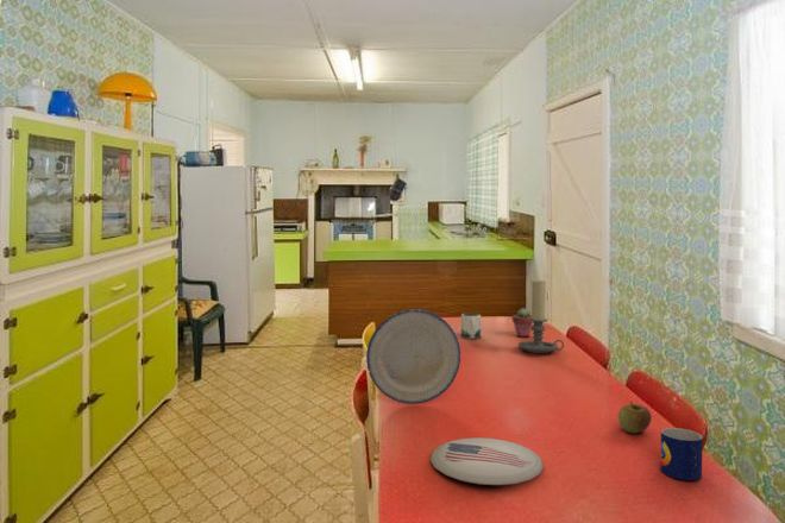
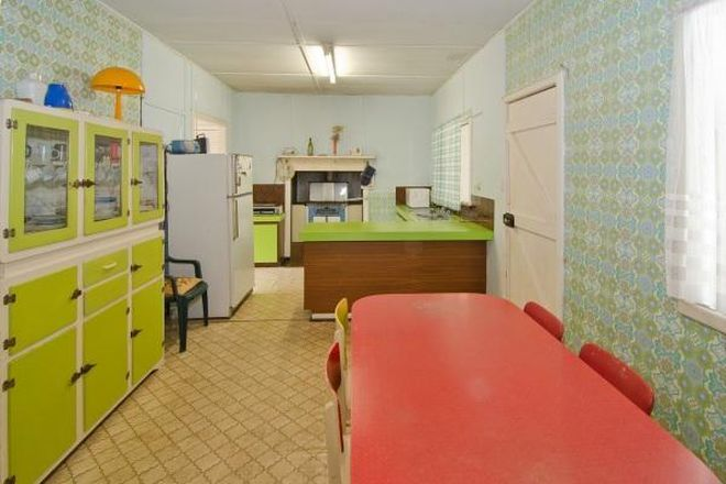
- potted succulent (522, 321)
- plate (413, 355)
- candle holder (541, 315)
- plate (485, 458)
- apple (634, 416)
- mug (684, 456)
- mug (471, 326)
